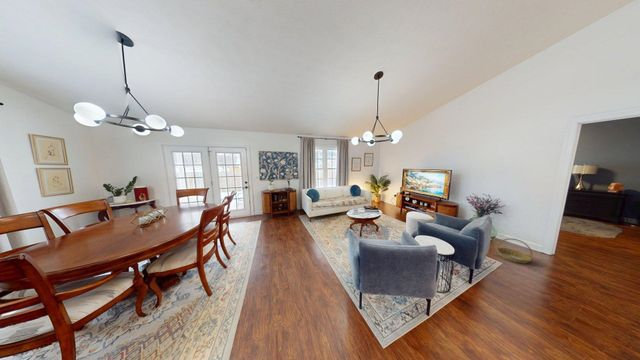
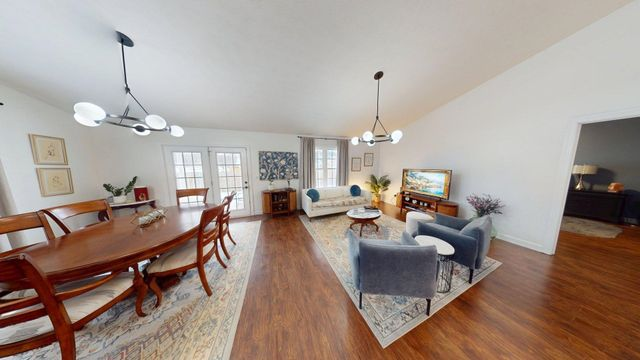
- basket (512, 249)
